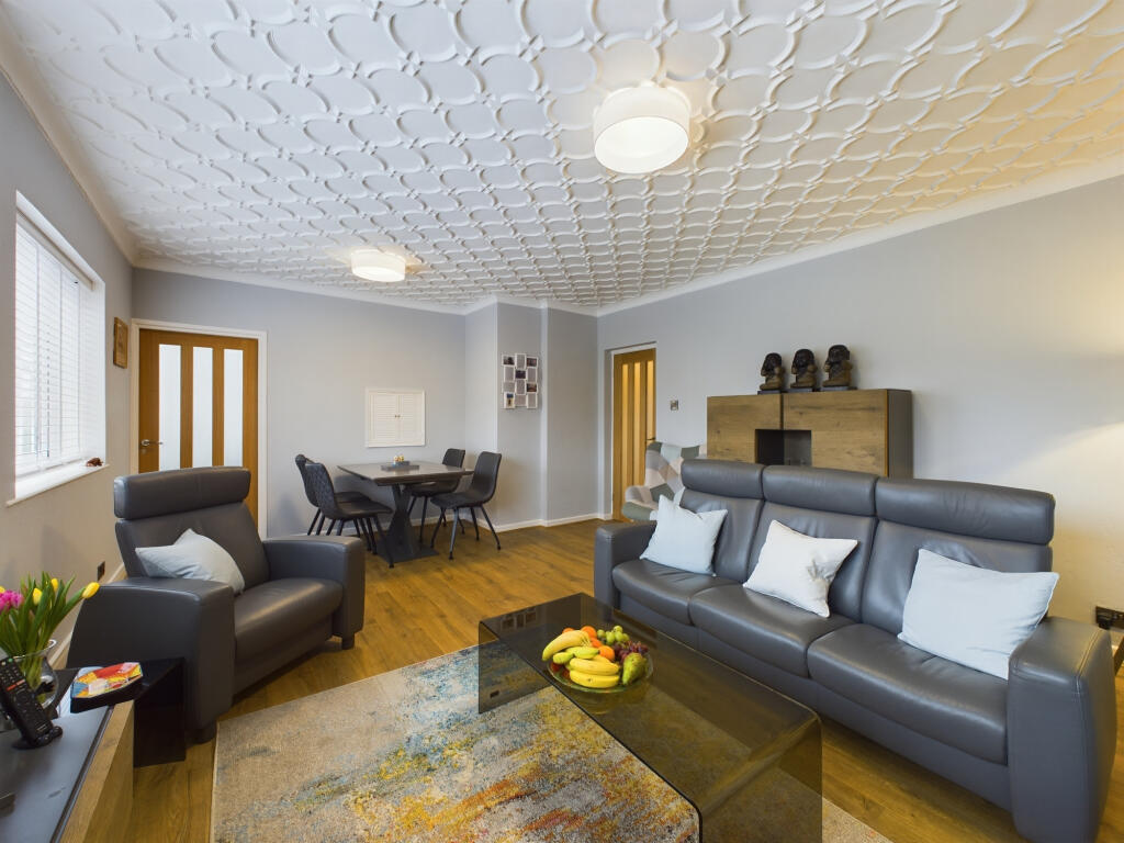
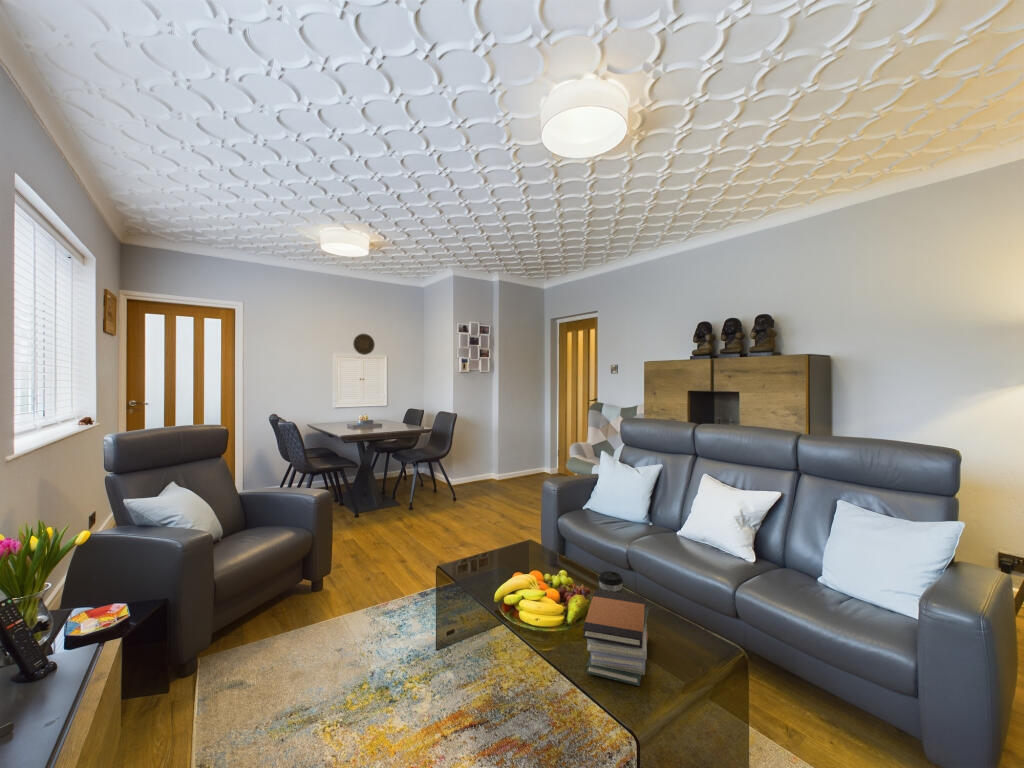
+ decorative plate (364, 344)
+ coffee cup (610, 591)
+ book stack (617, 633)
